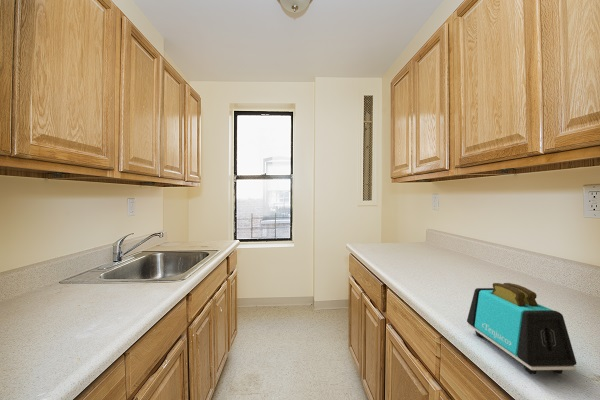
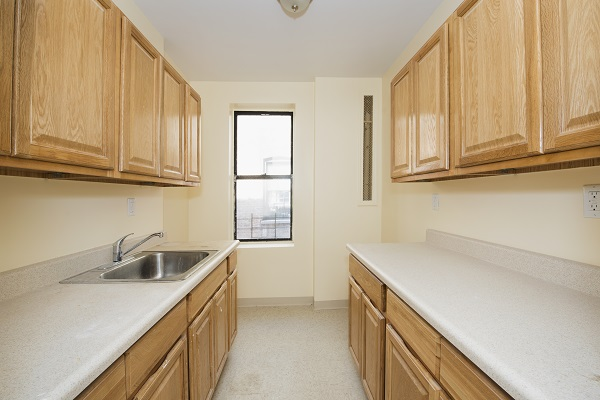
- toaster (513, 318)
